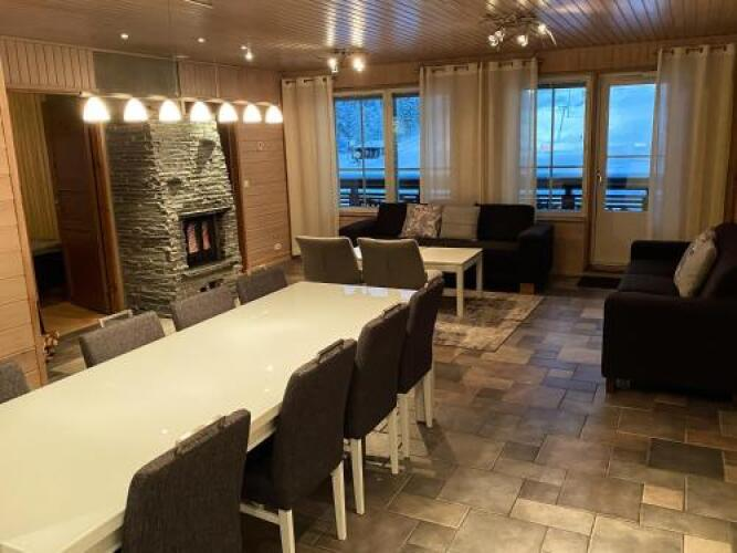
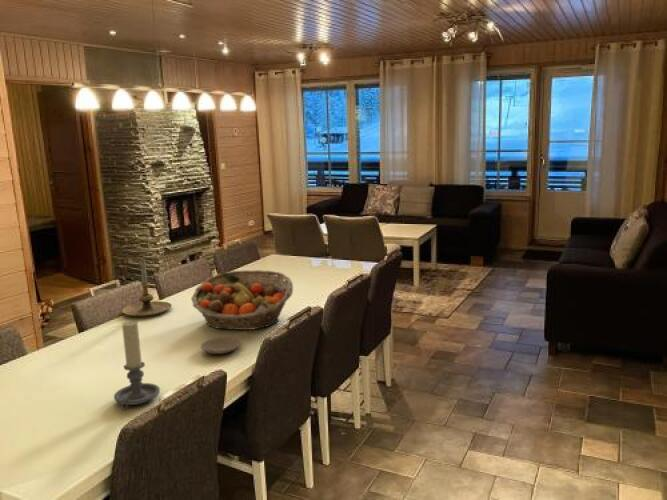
+ candle holder (145, 285)
+ candle holder (131, 362)
+ fruit basket (243, 299)
+ plate (221, 346)
